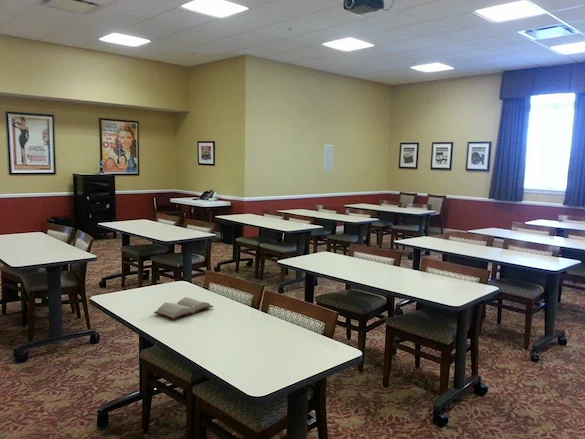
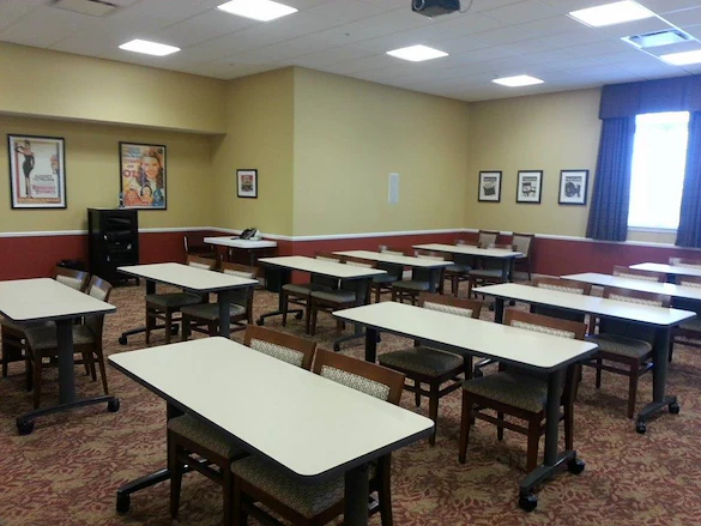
- hardback book (184, 306)
